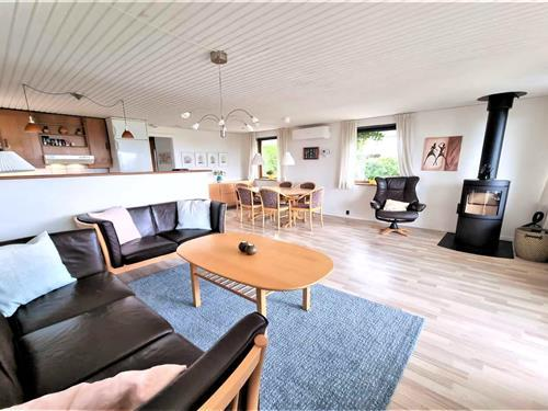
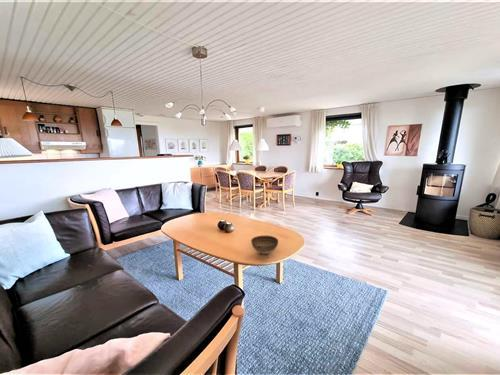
+ bowl (264, 246)
